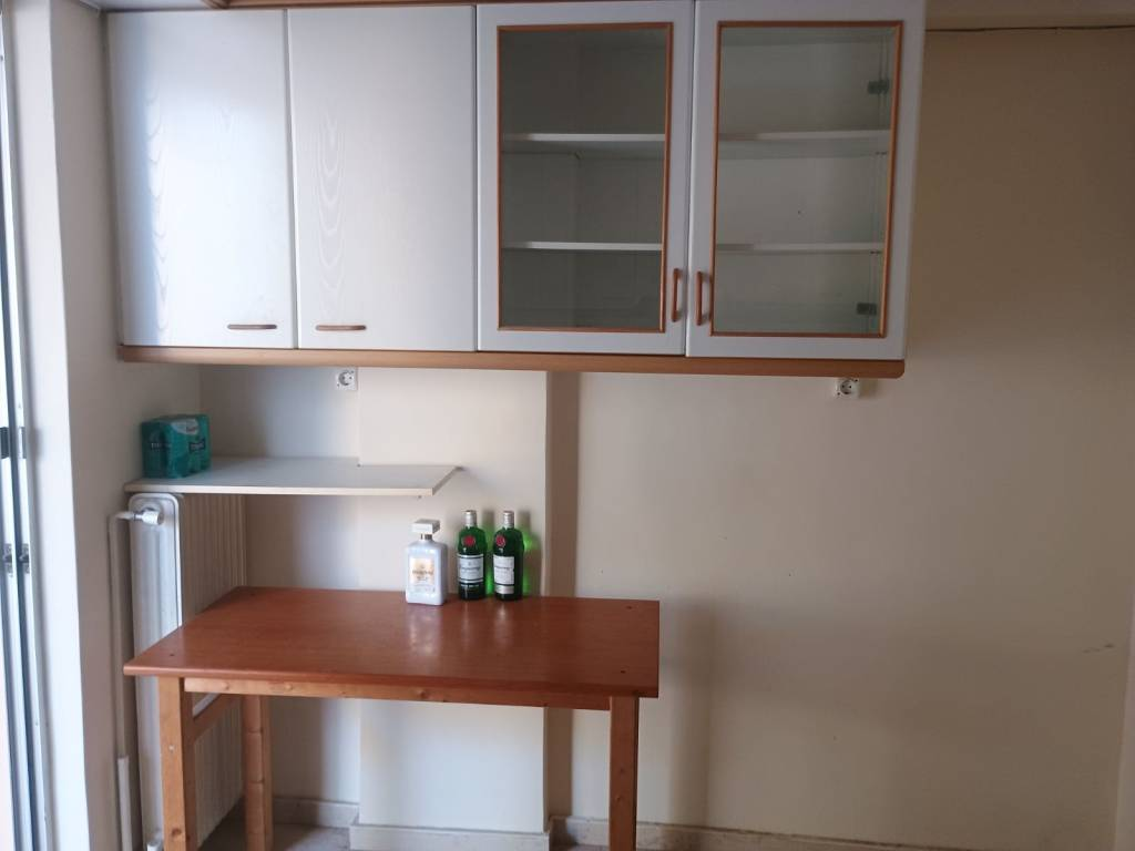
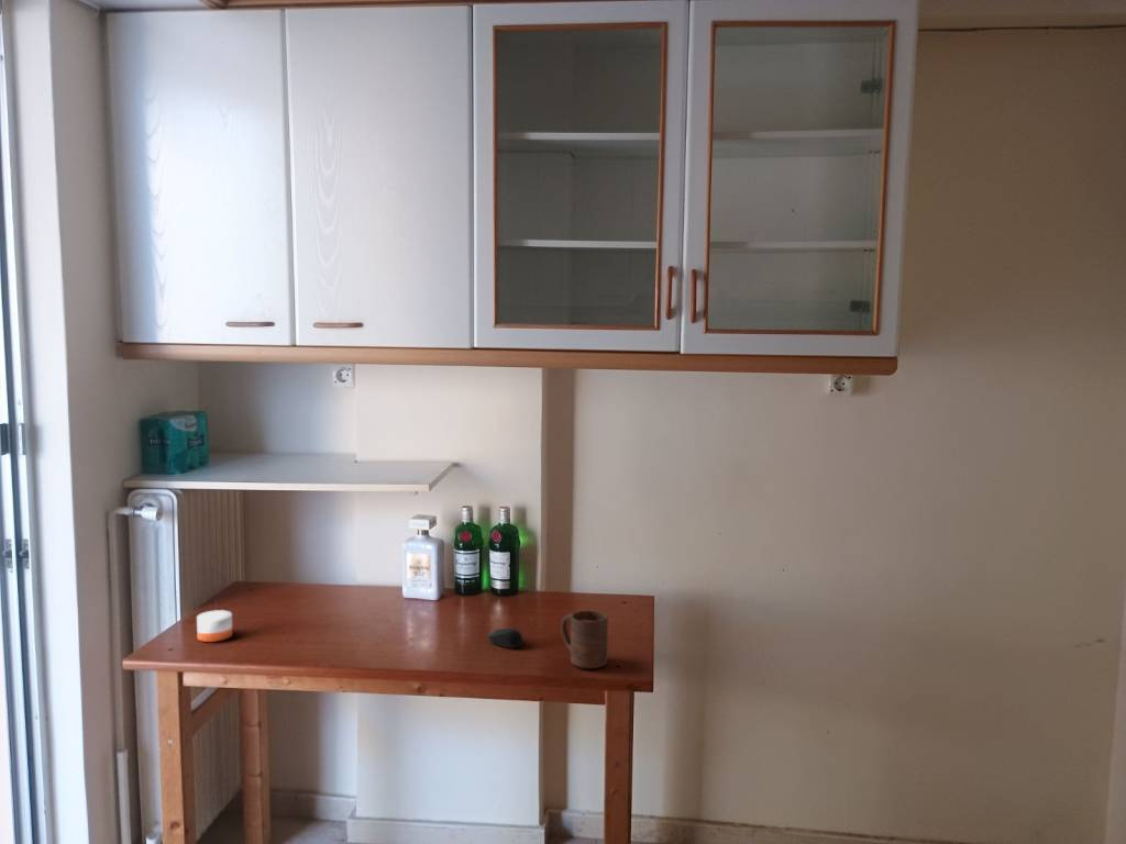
+ candle (213, 613)
+ computer mouse (505, 635)
+ cup (583, 638)
